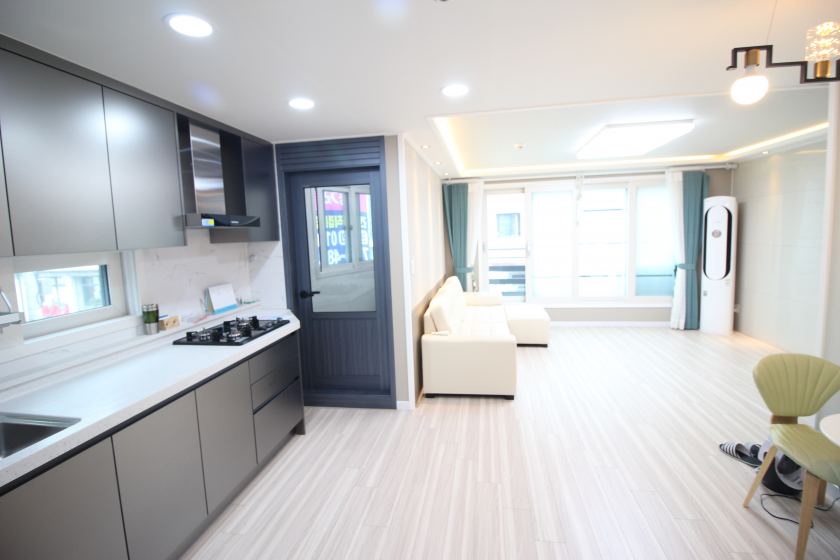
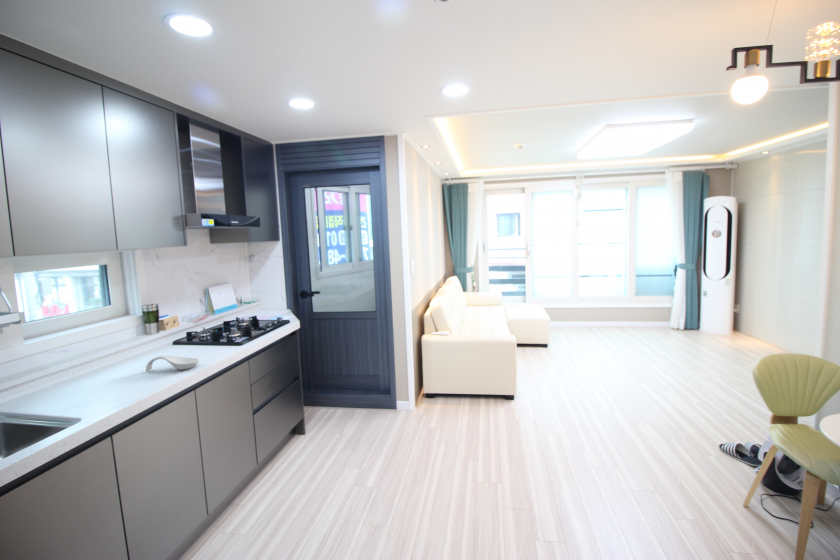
+ spoon rest (172, 362)
